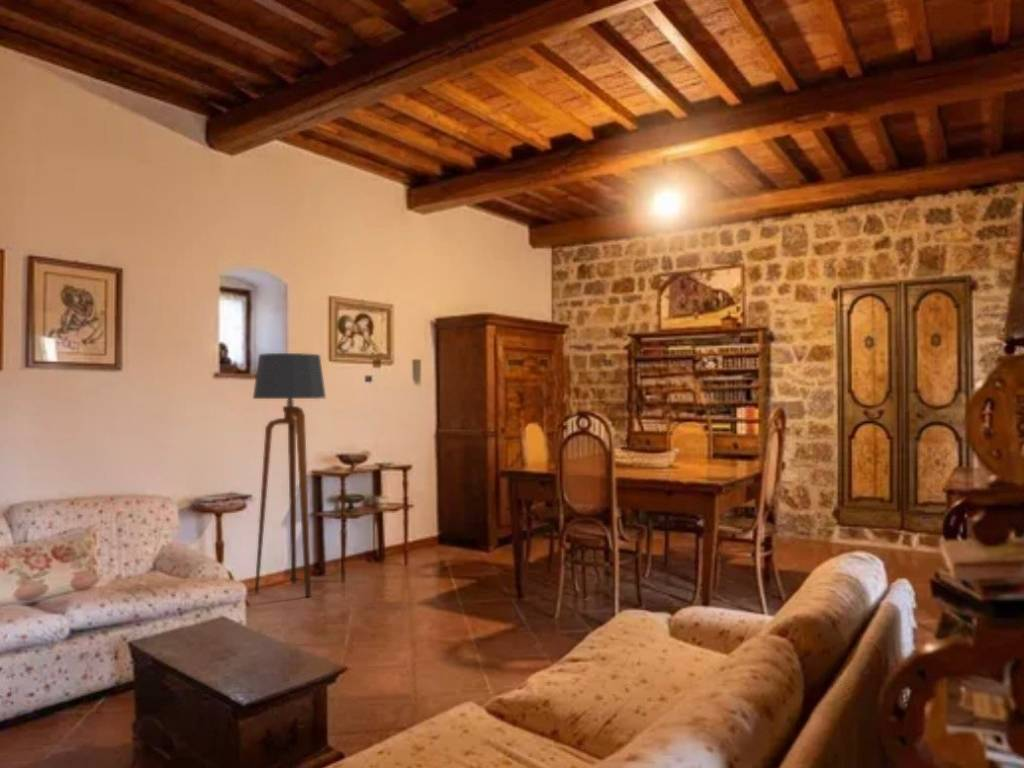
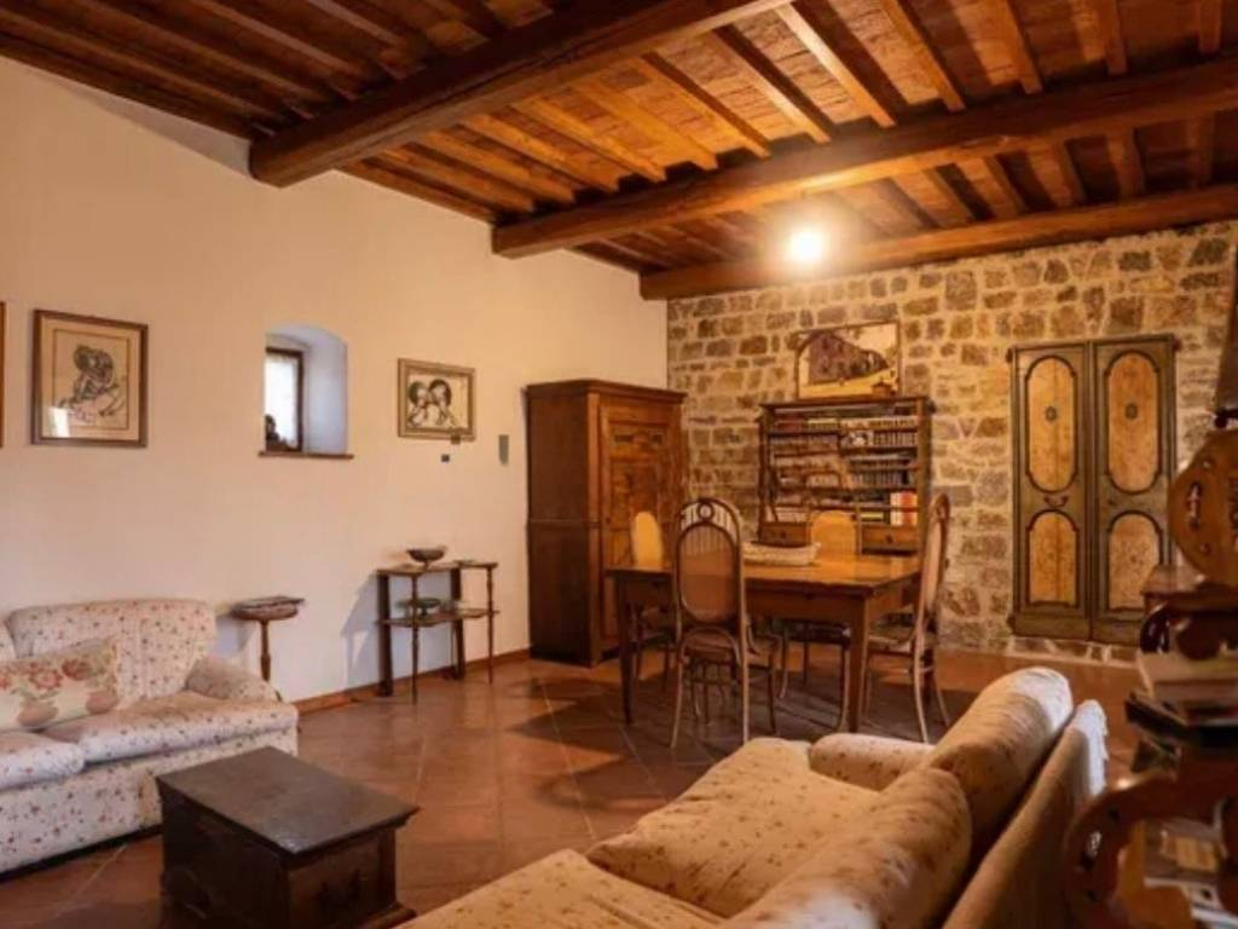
- floor lamp (290, 473)
